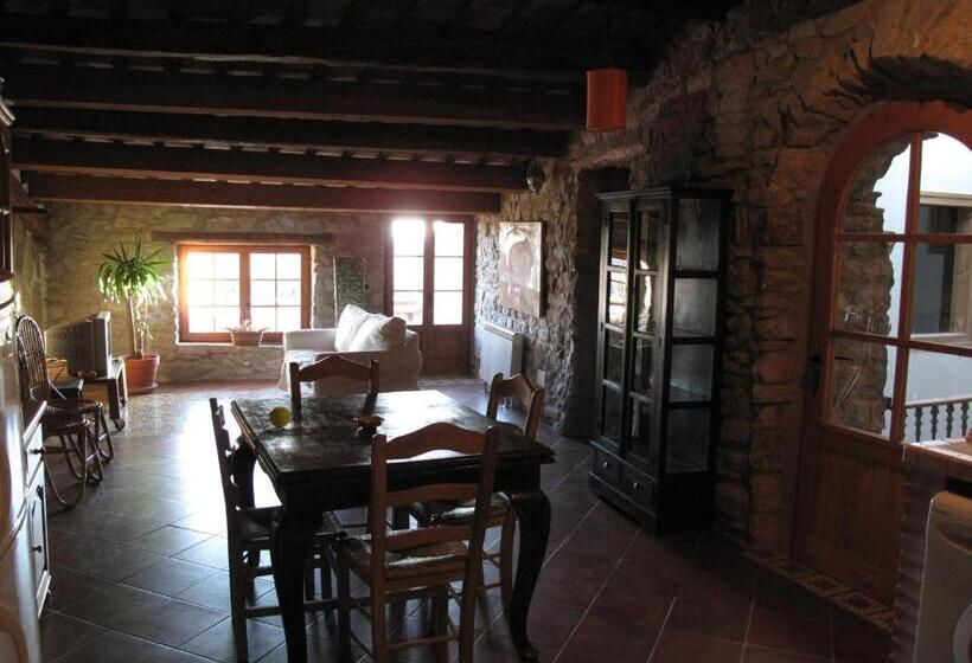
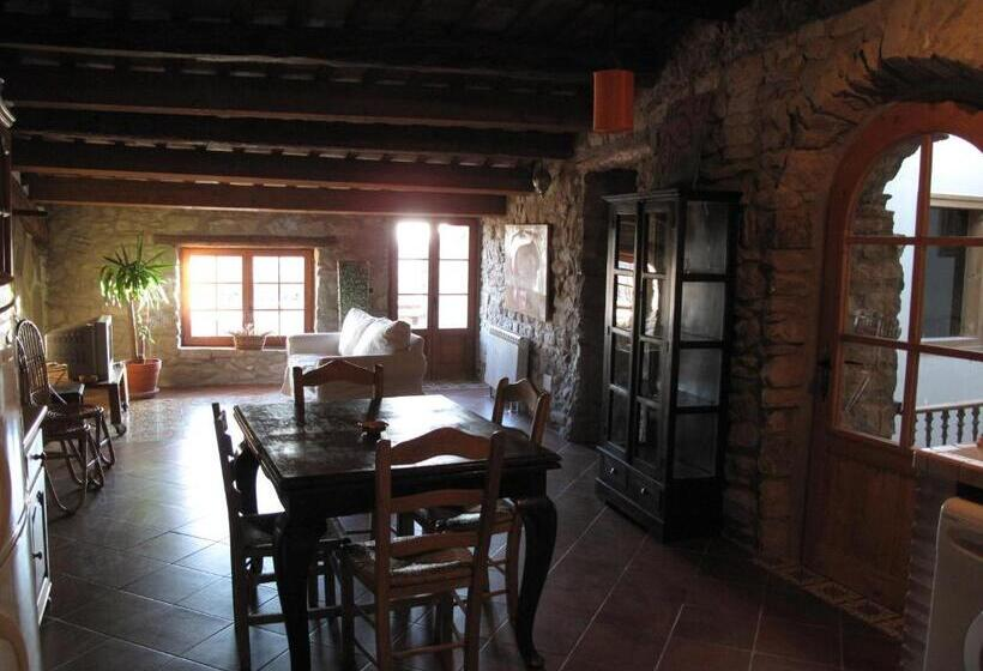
- fruit (280, 417)
